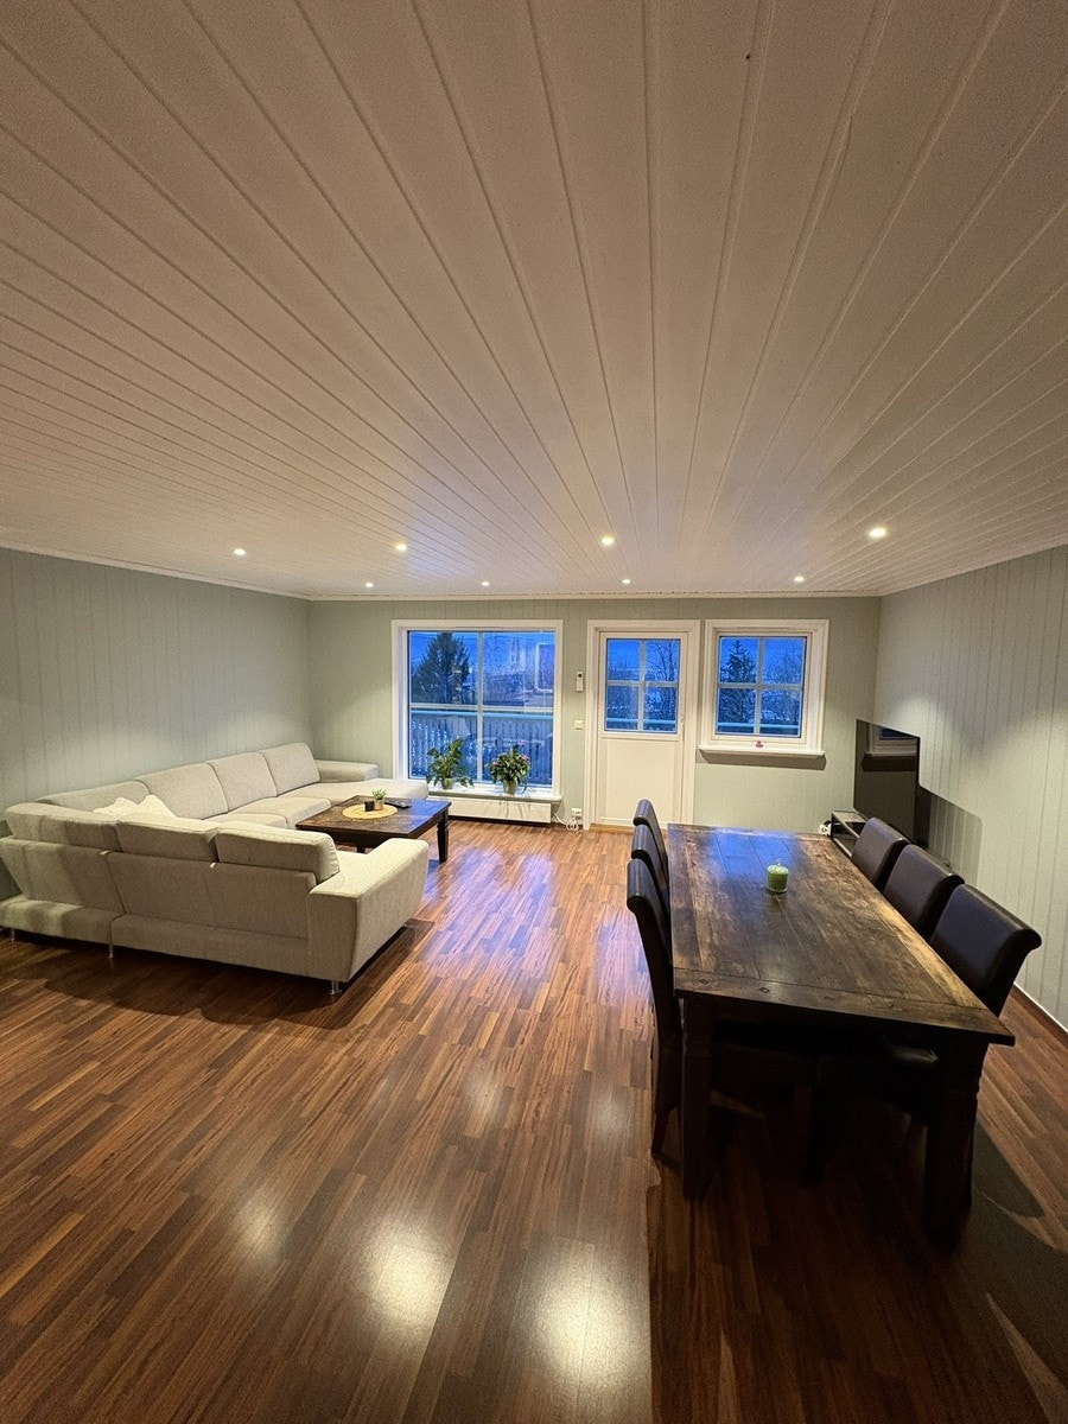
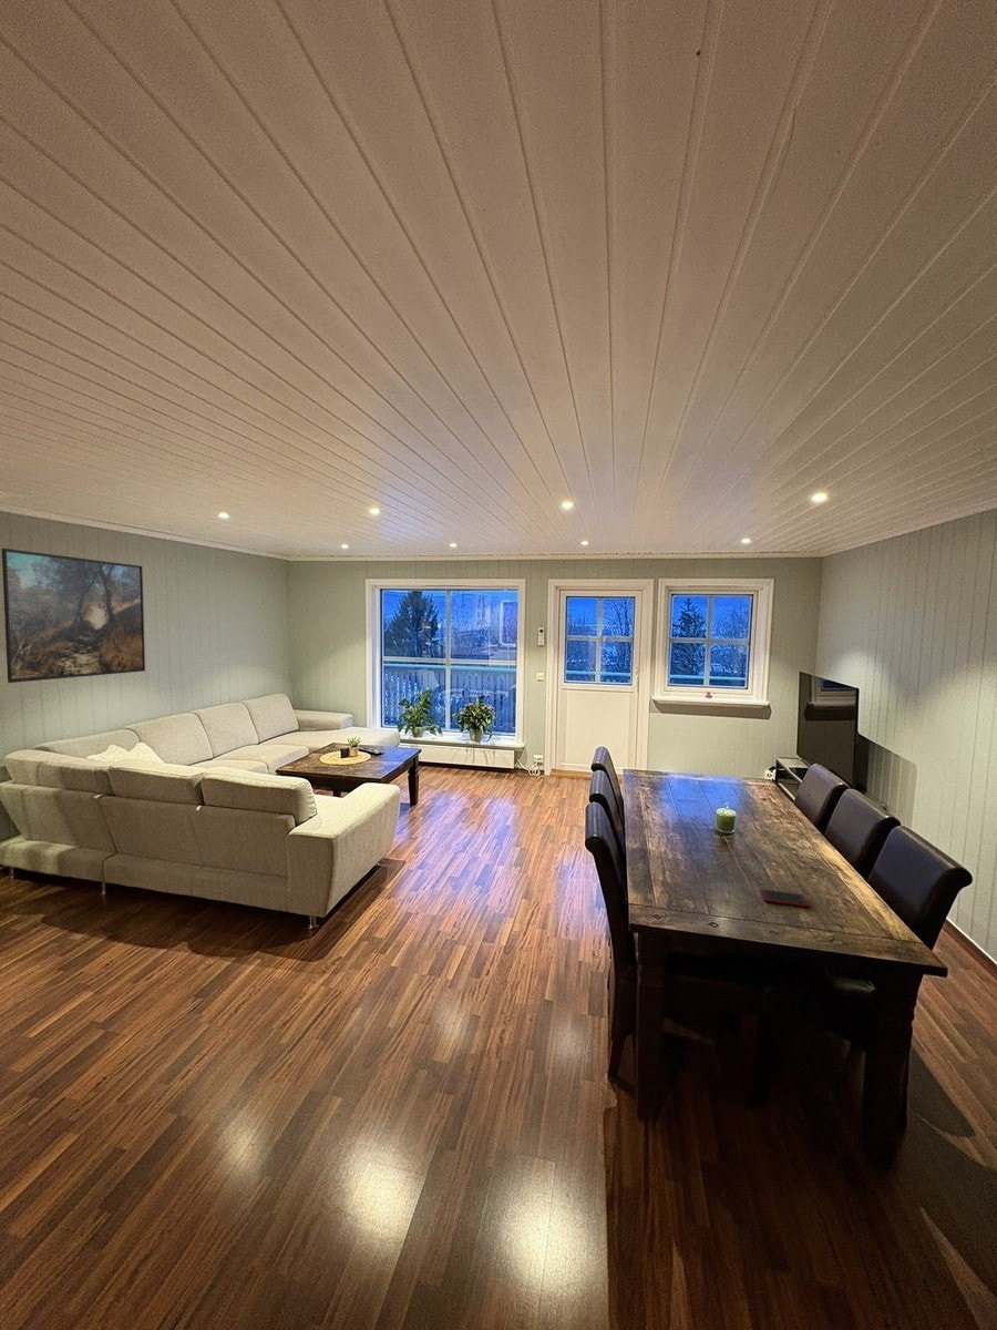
+ cell phone (783, 898)
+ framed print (82, 617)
